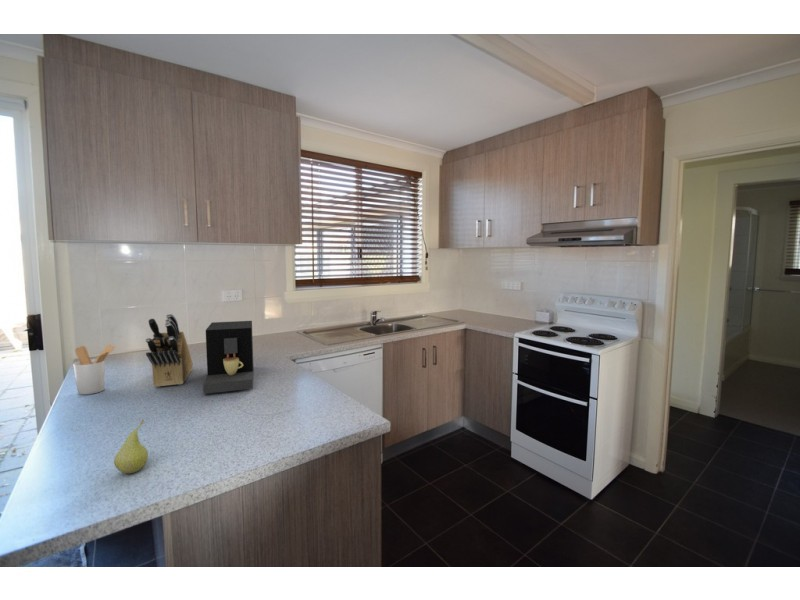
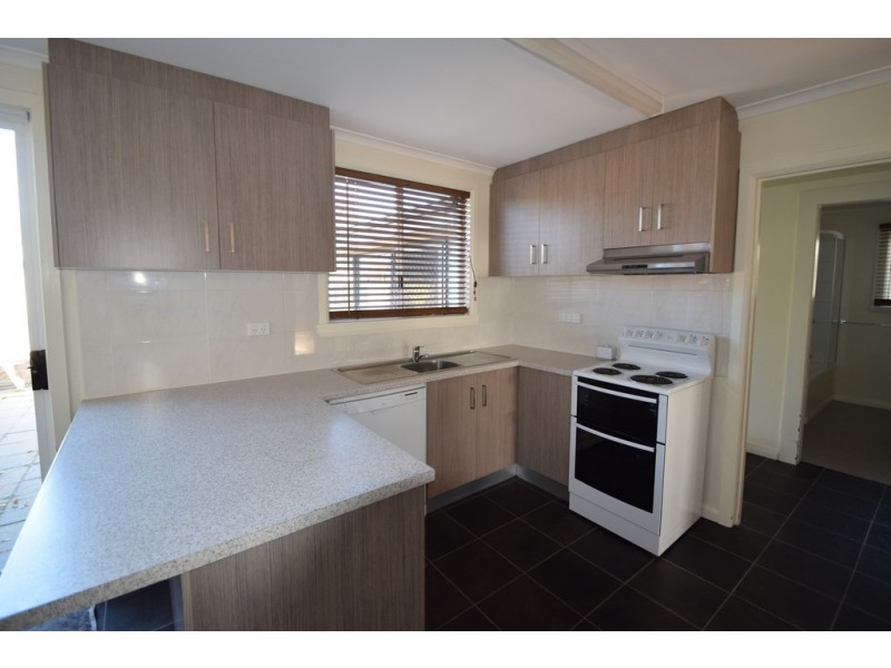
- coffee maker (230, 353)
- knife block (170, 346)
- utensil holder (96, 367)
- fruit (133, 447)
